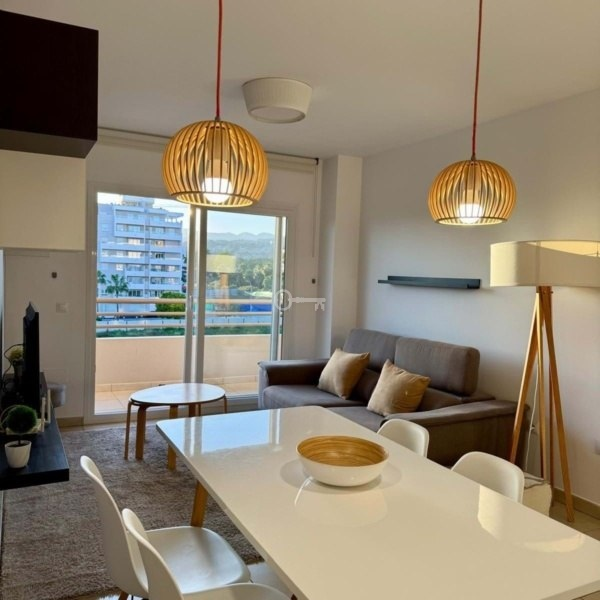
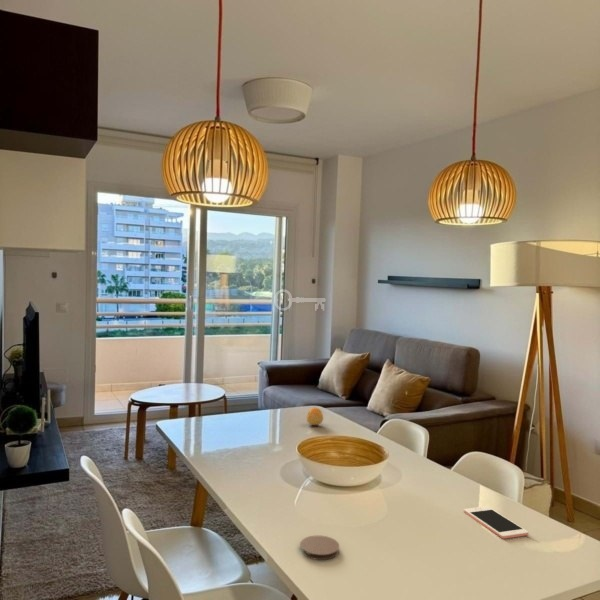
+ fruit (314, 416)
+ cell phone (494, 521)
+ coaster (319, 547)
